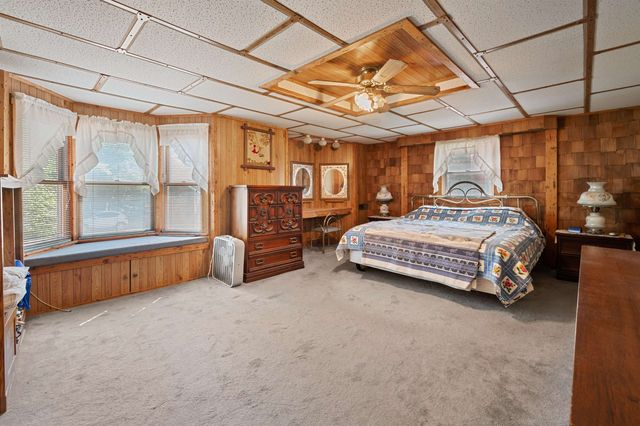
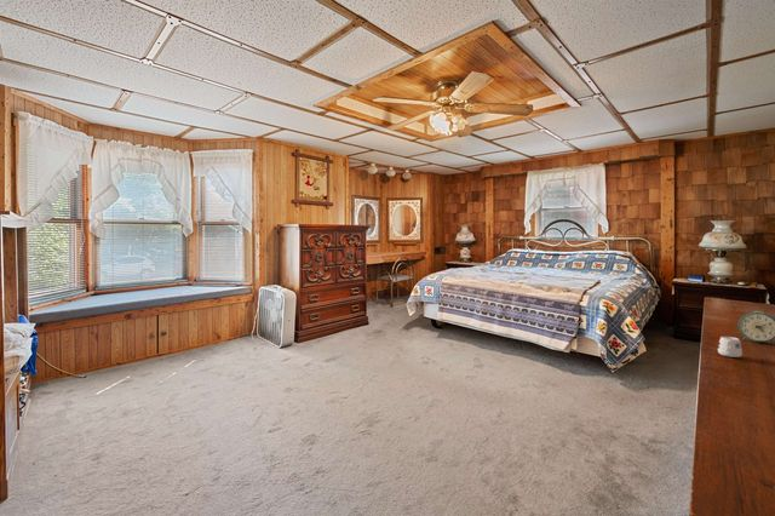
+ mug (718, 345)
+ alarm clock (758, 326)
